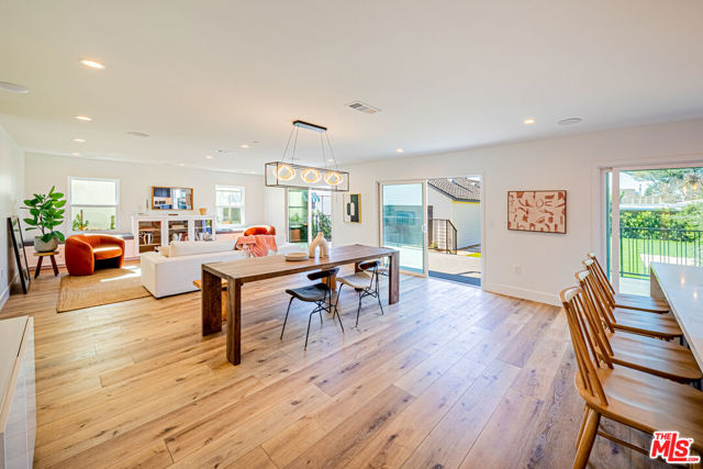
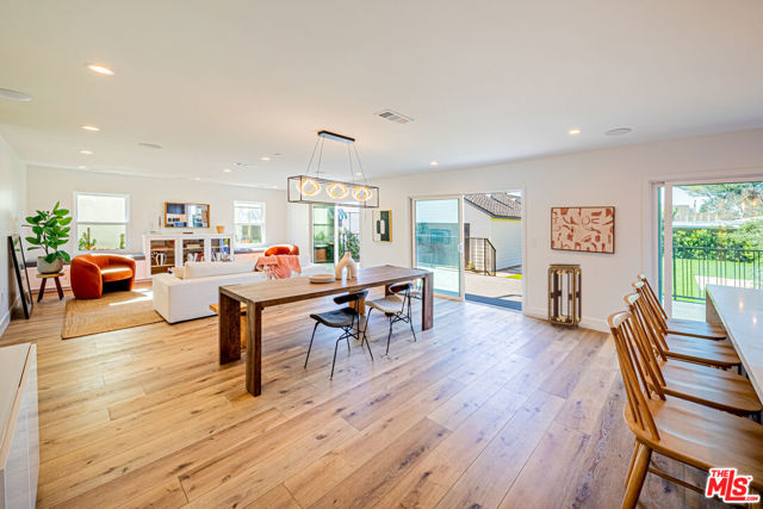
+ pedestal table (562, 294)
